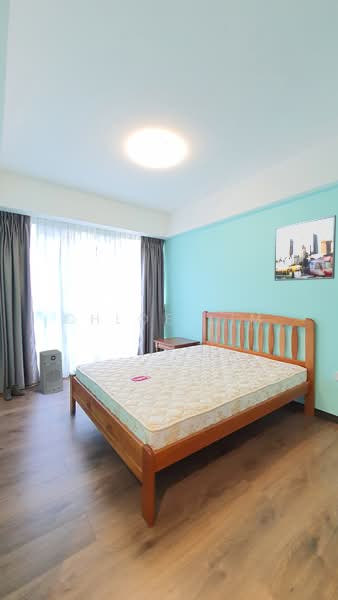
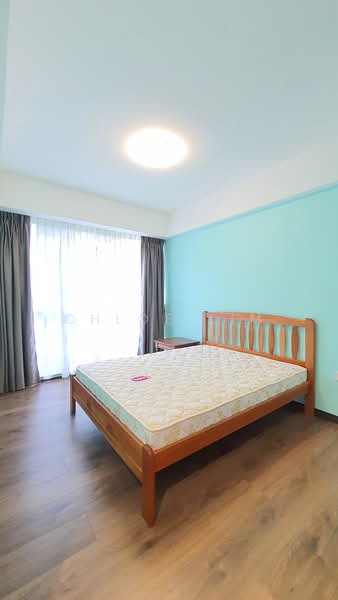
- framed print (302, 251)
- air purifier (51, 370)
- boots (12, 391)
